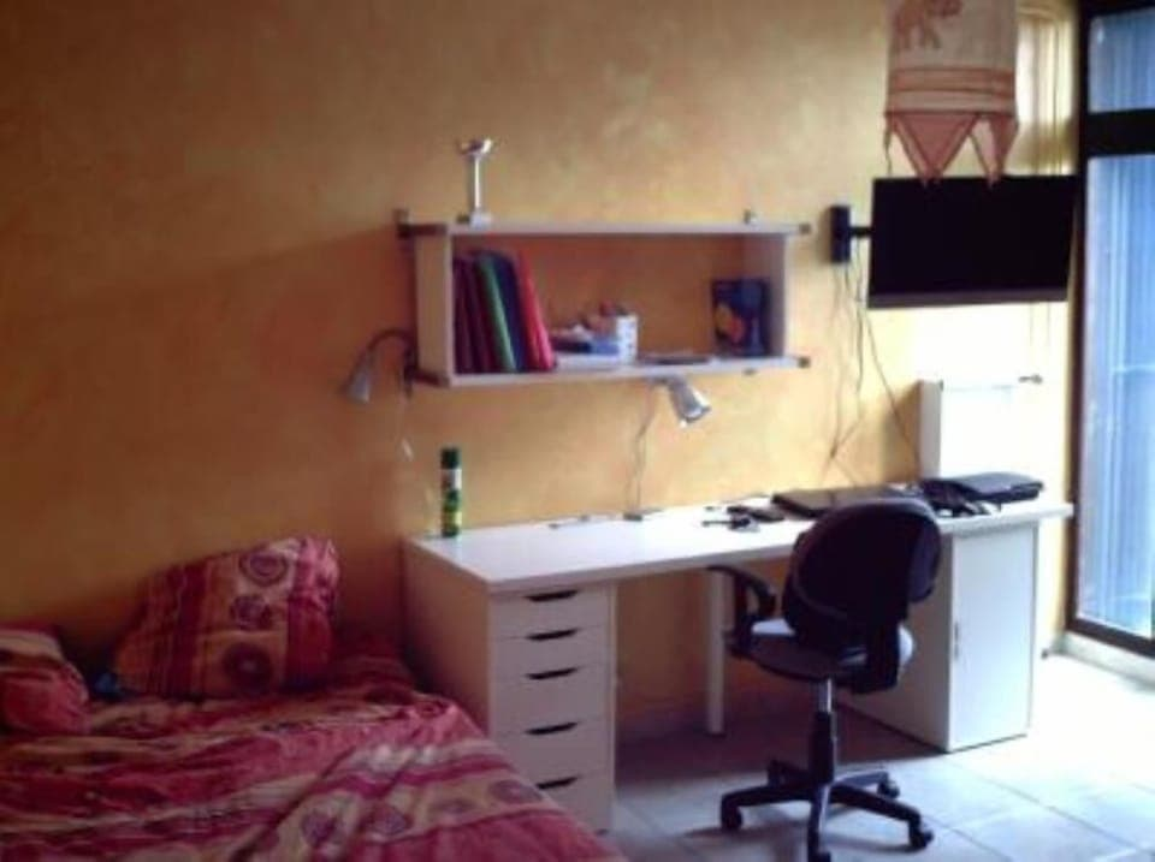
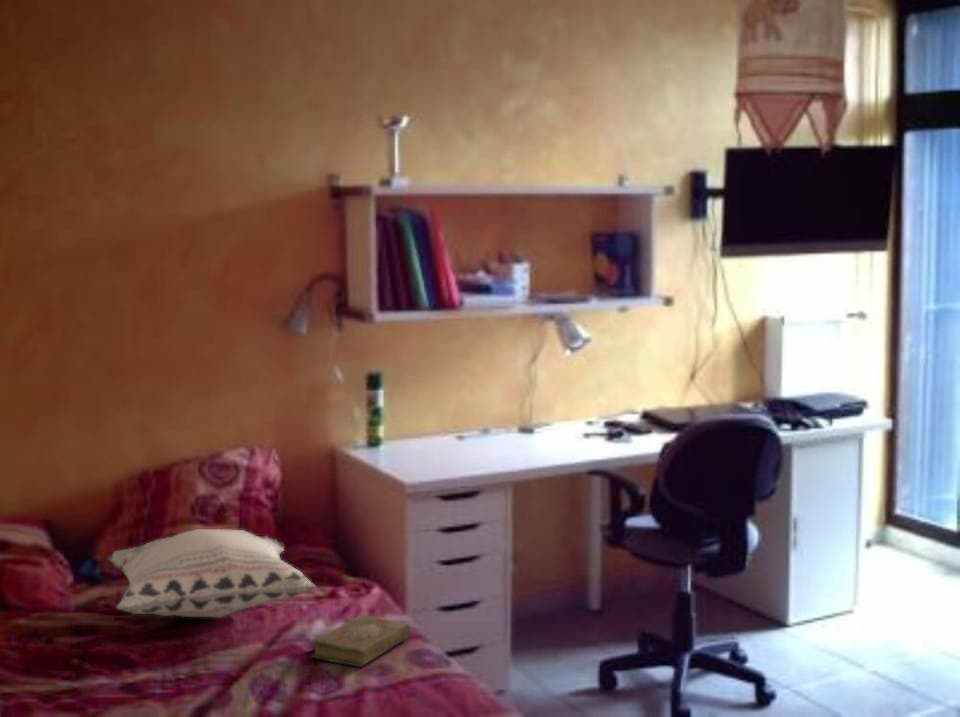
+ book (361, 639)
+ decorative pillow (207, 571)
